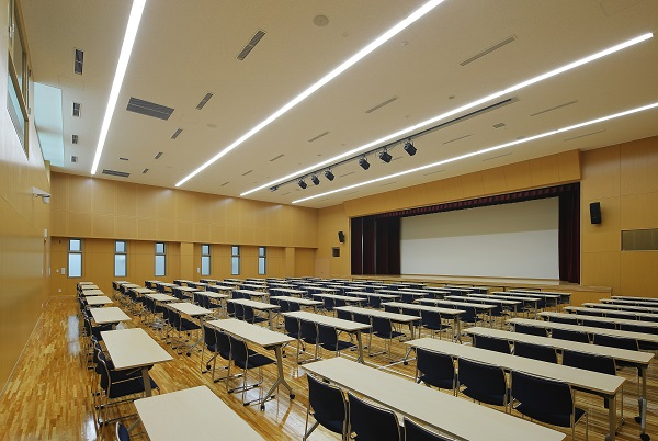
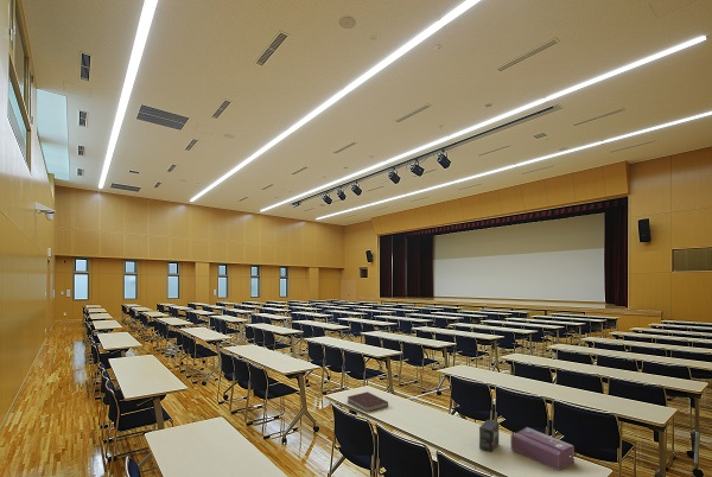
+ tissue box (541, 447)
+ notebook (367, 401)
+ small box (489, 434)
